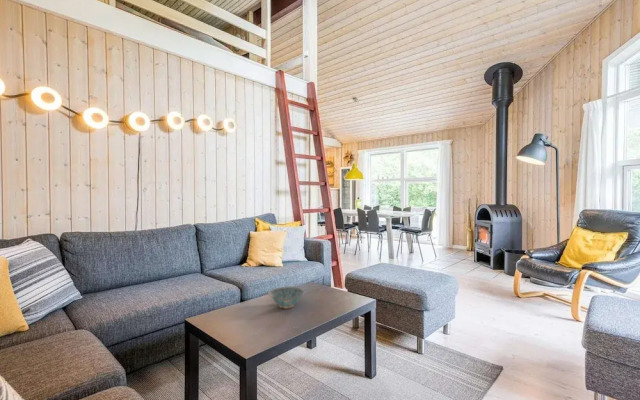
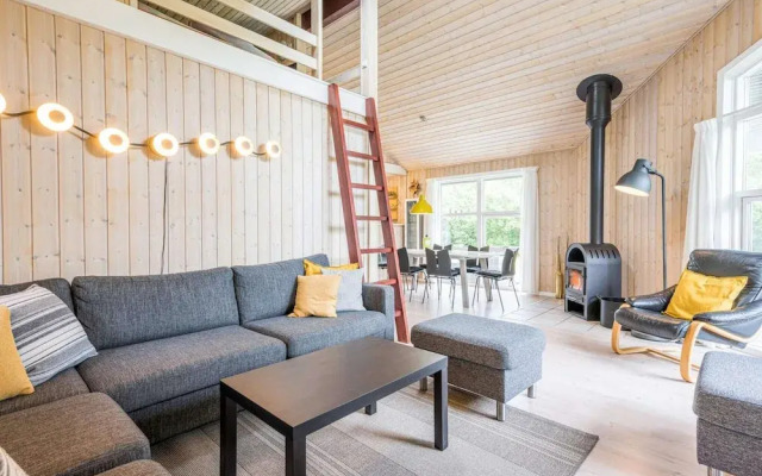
- ceramic bowl (286, 298)
